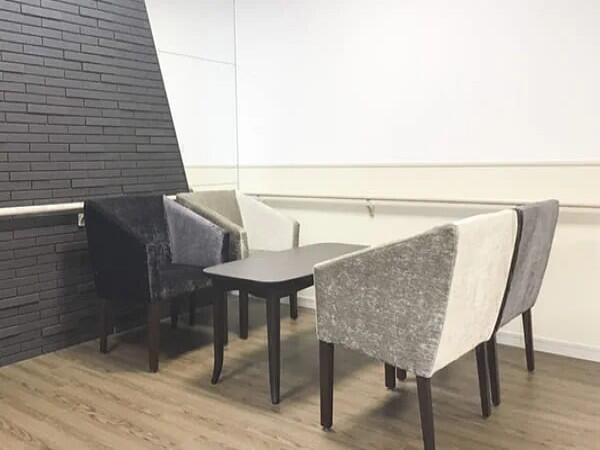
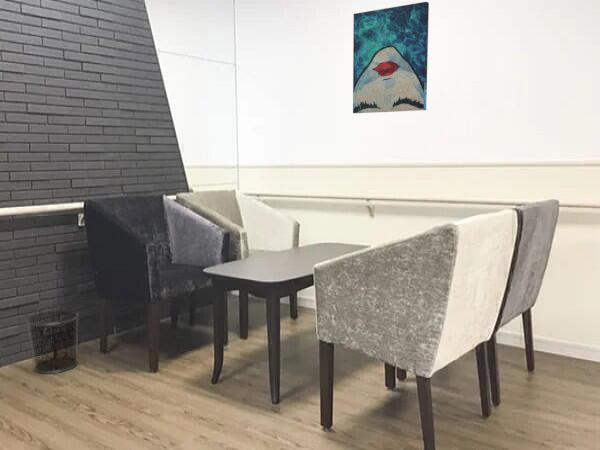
+ wall art (388, 60)
+ waste bin (54, 341)
